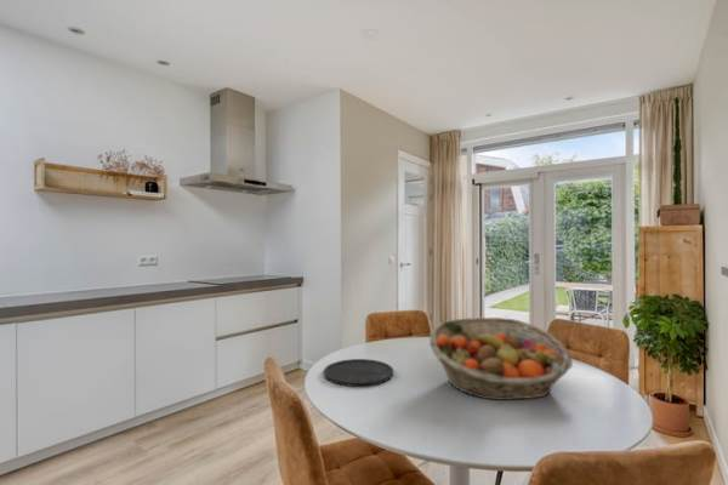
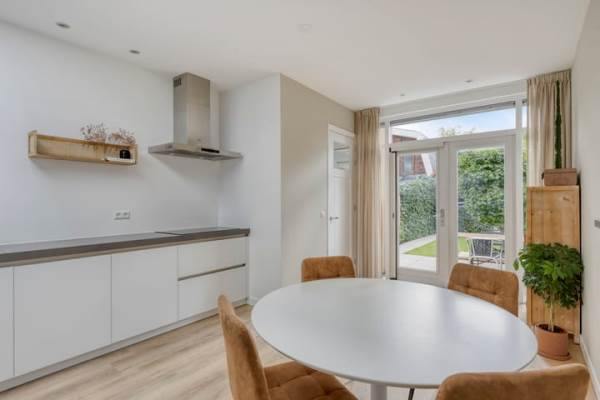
- plate (358, 371)
- fruit basket (496, 354)
